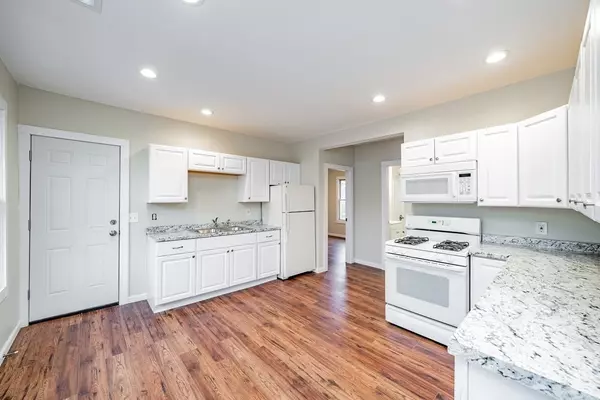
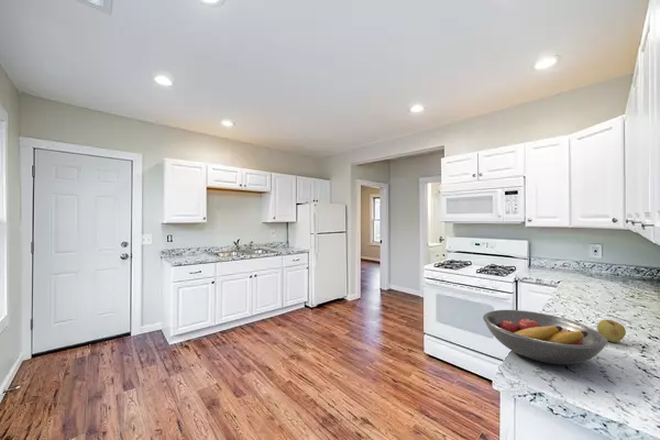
+ apple (610, 330)
+ fruit bowl (538, 334)
